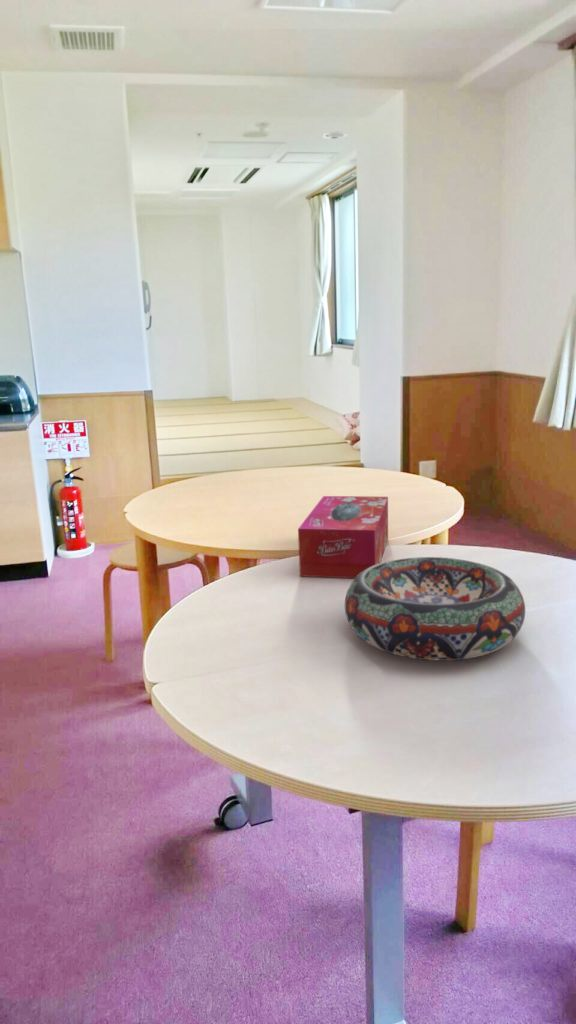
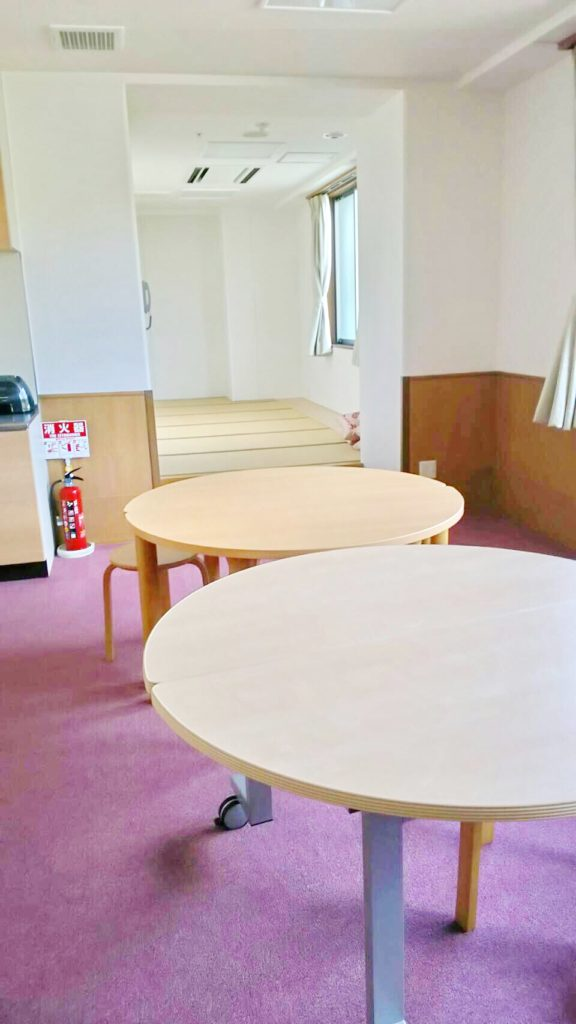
- decorative bowl (432, 605)
- tissue box (347, 533)
